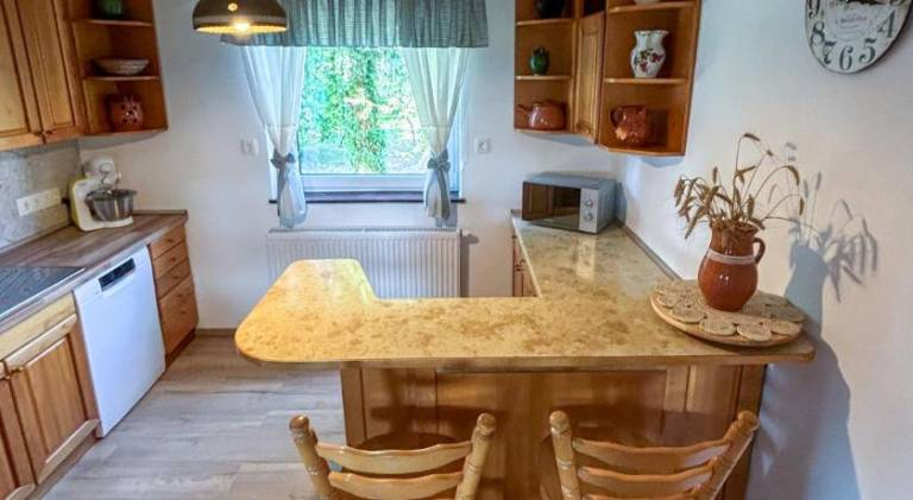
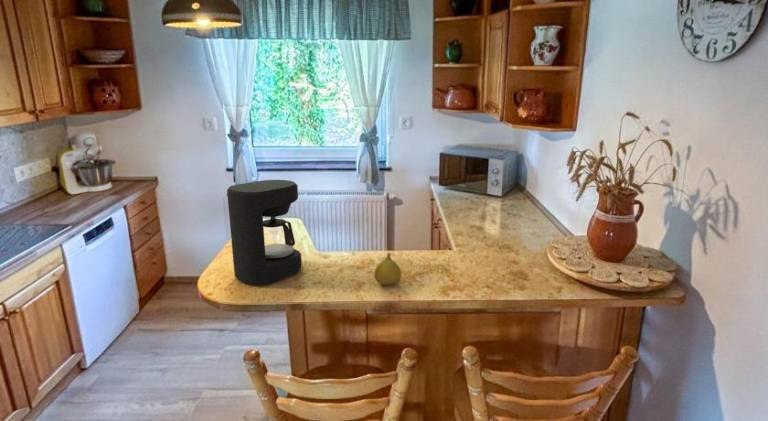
+ fruit (388, 268)
+ coffee maker (263, 229)
